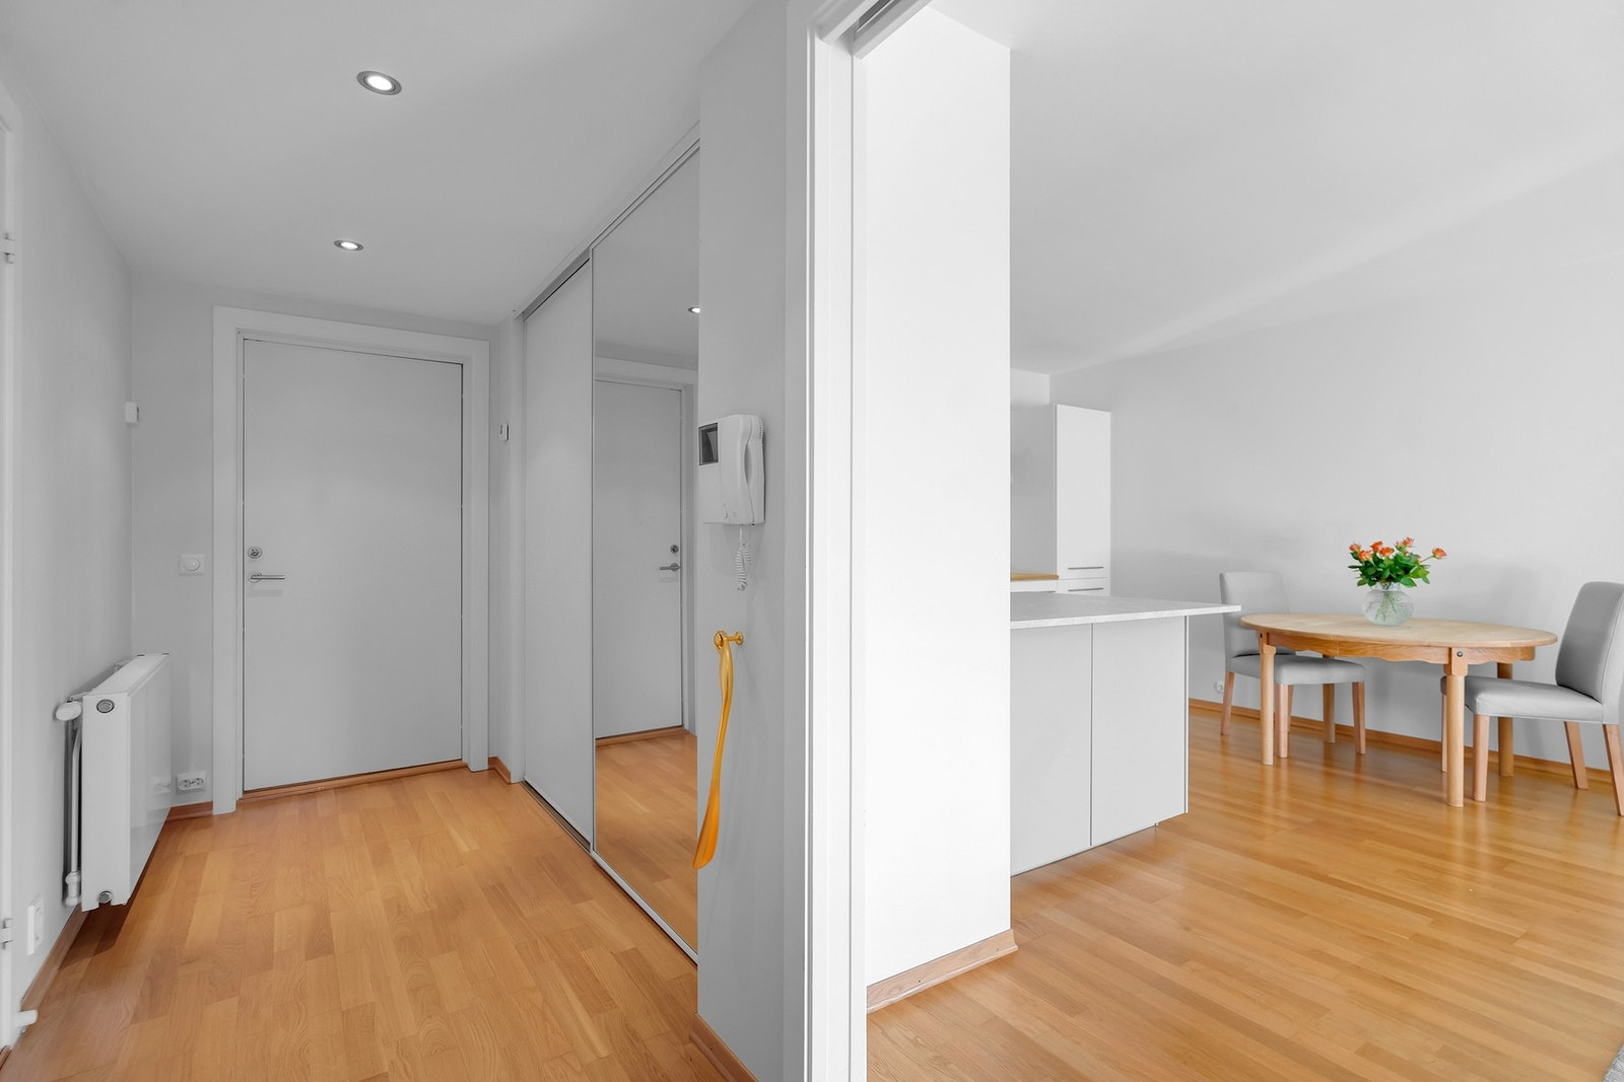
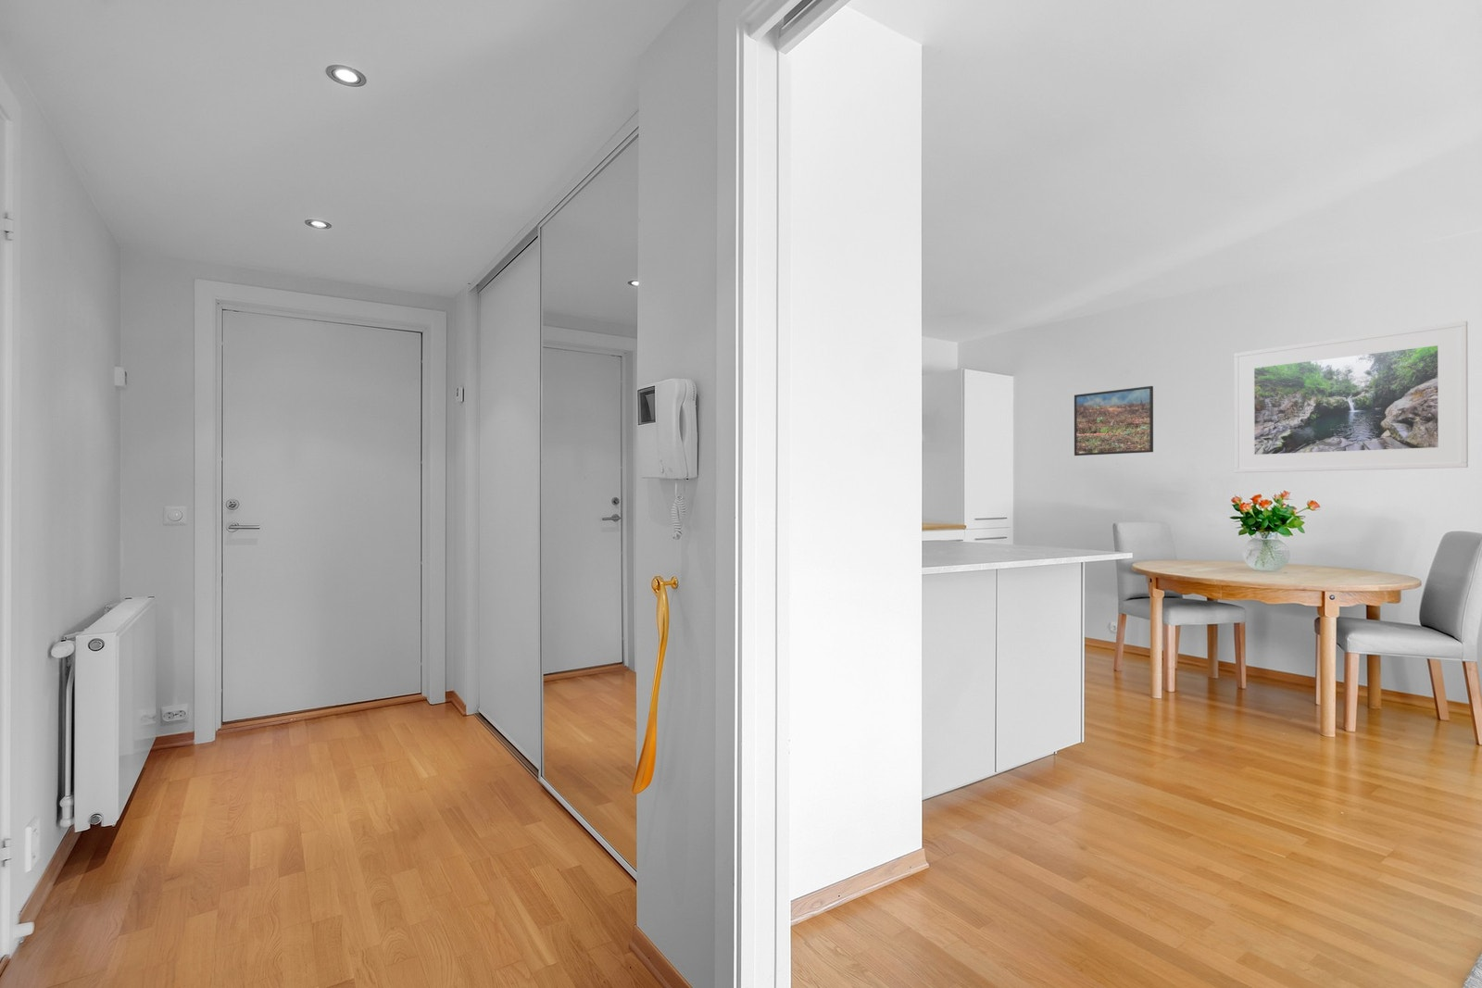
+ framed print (1339, 404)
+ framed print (1112, 422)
